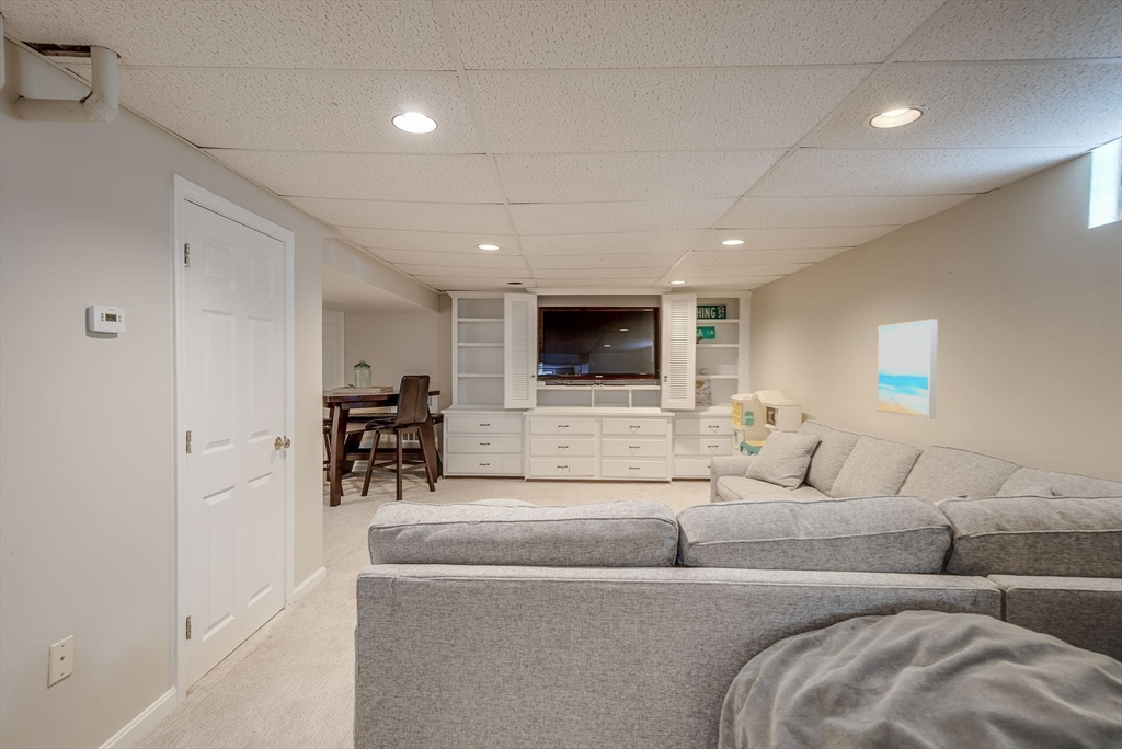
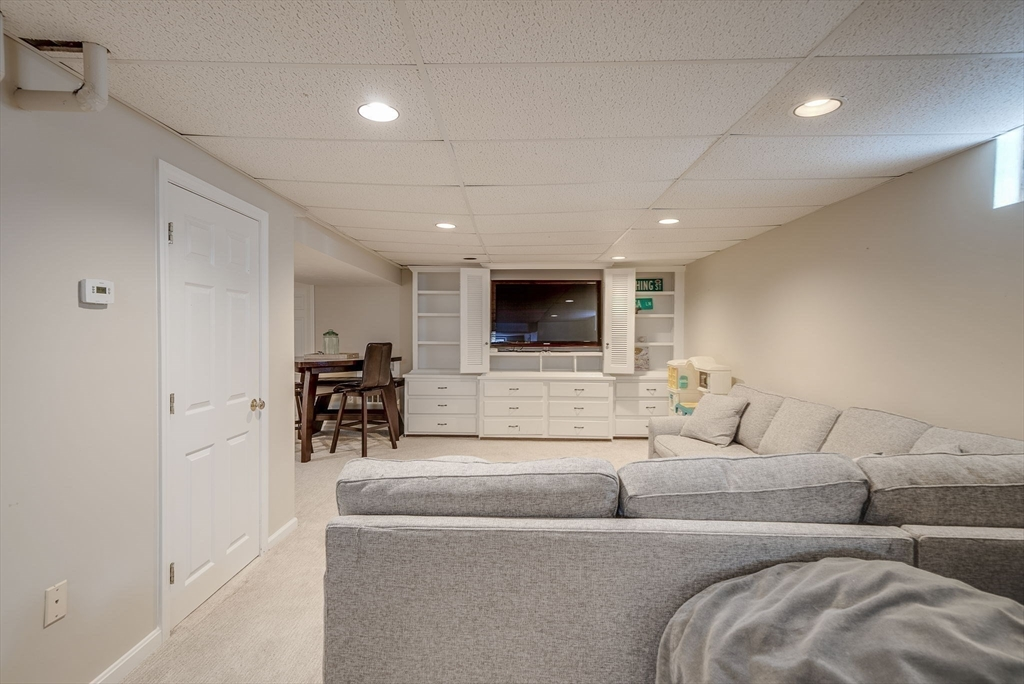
- wall art (904, 369)
